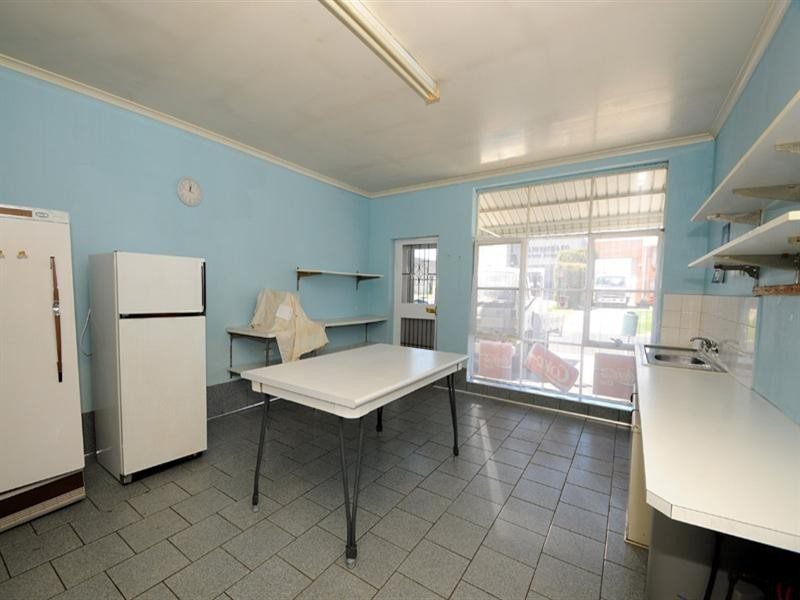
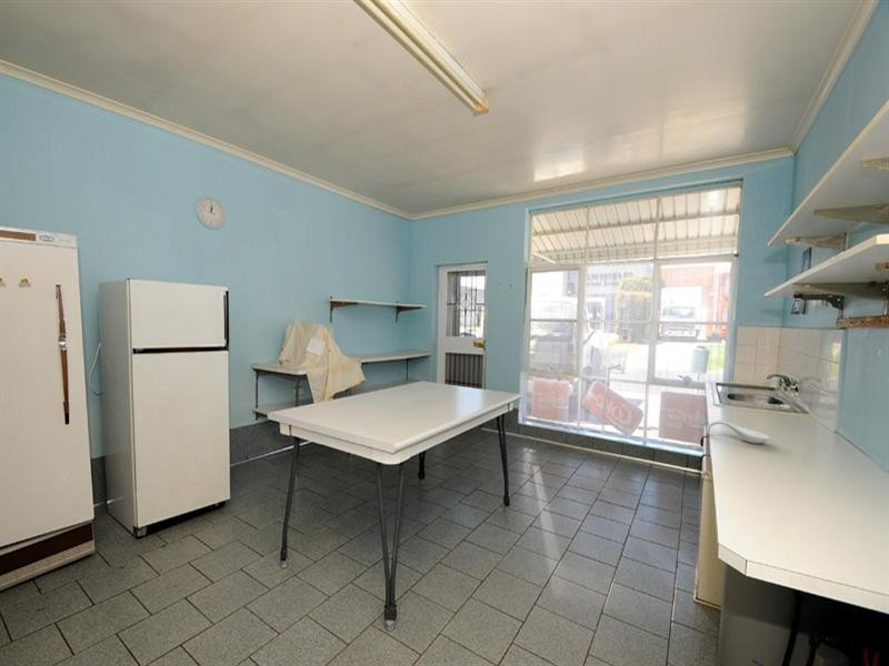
+ spoon rest (736, 431)
